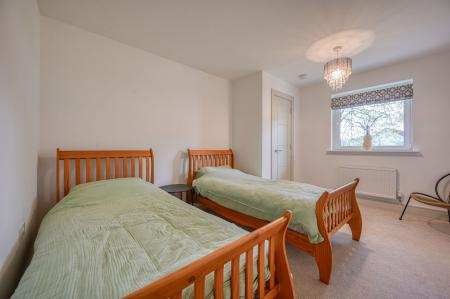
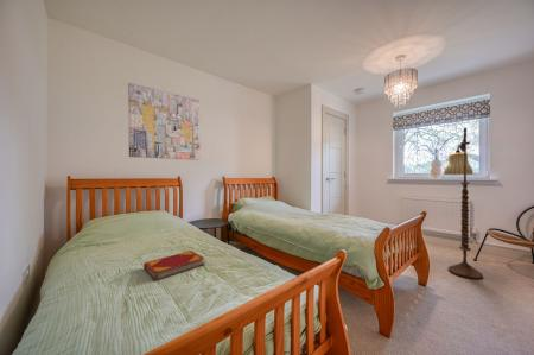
+ hardback book (174, 264)
+ floor lamp (462, 198)
+ wall art (167, 125)
